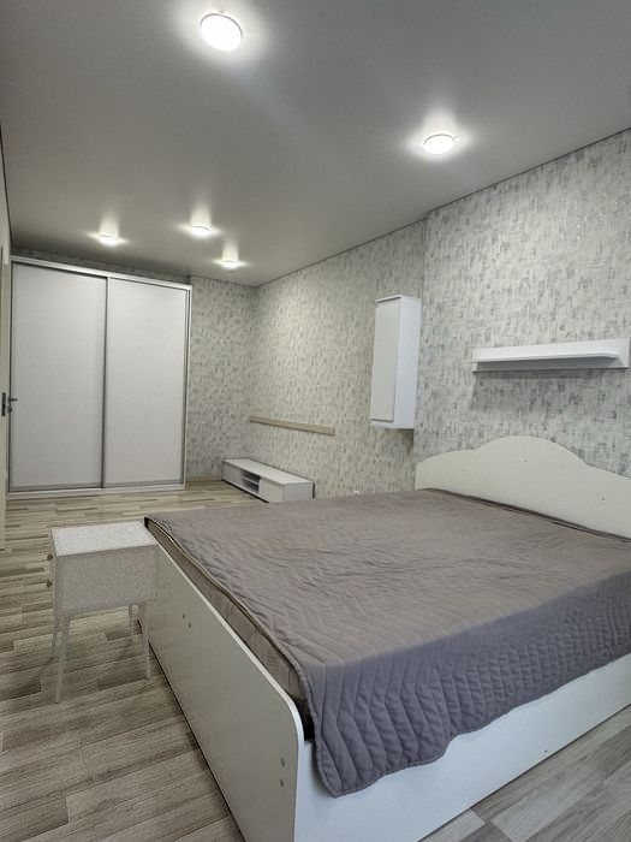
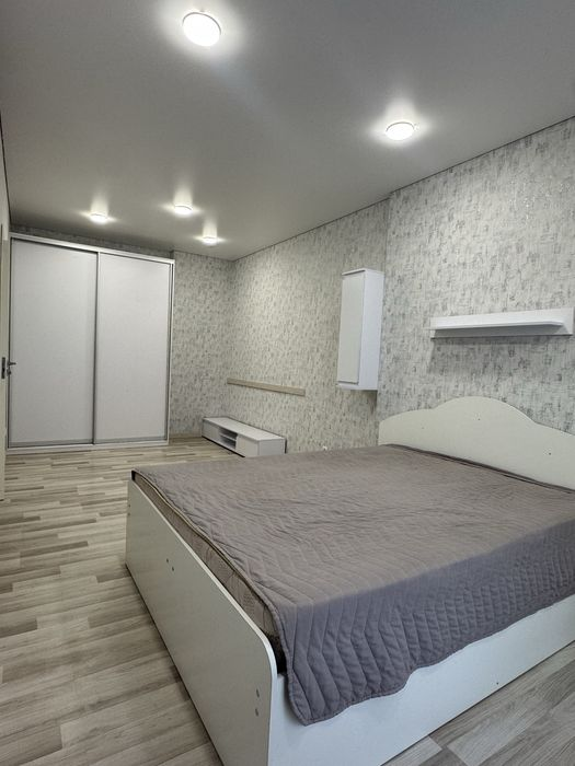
- nightstand (99, 601)
